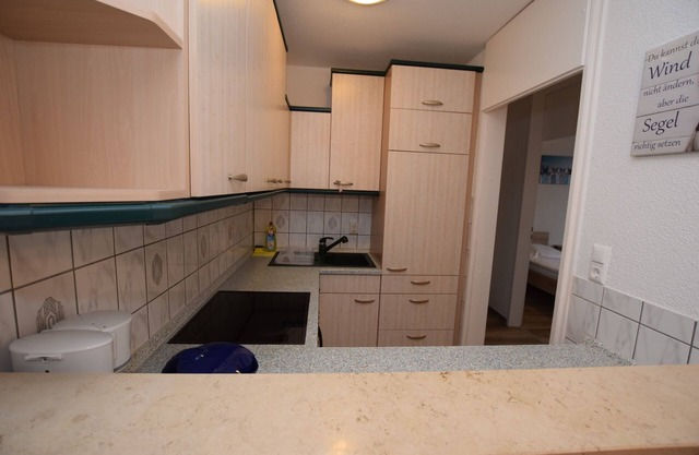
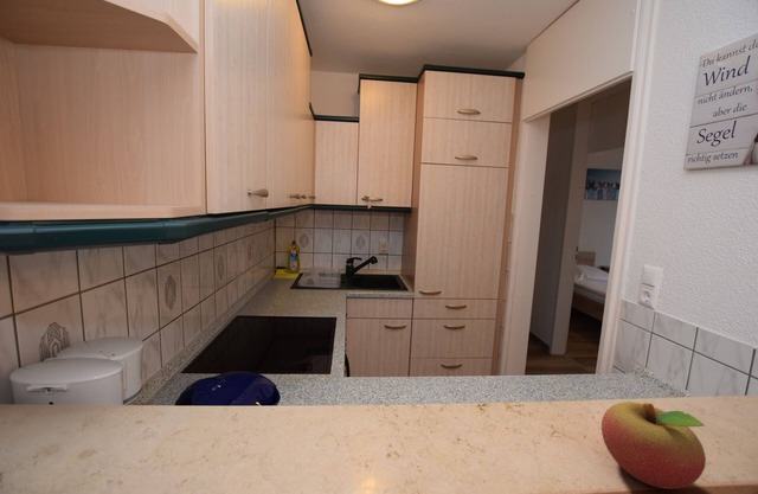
+ fruit (649, 435)
